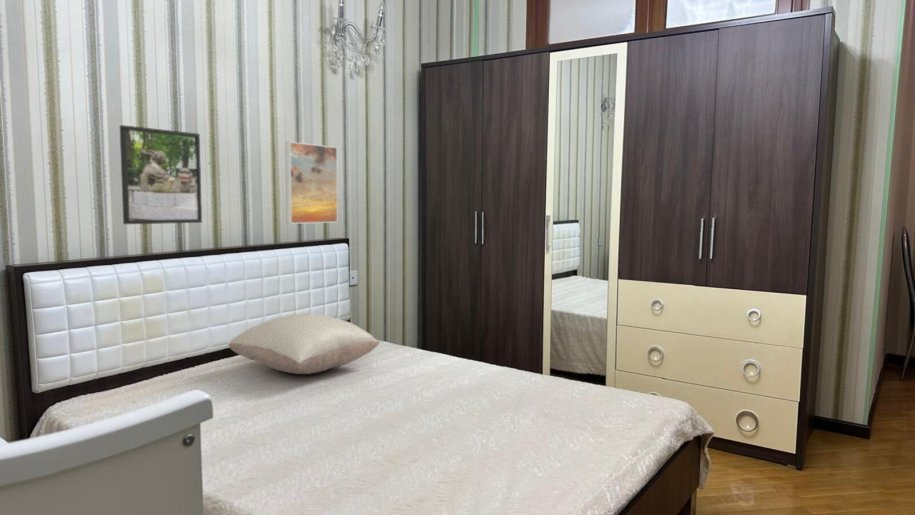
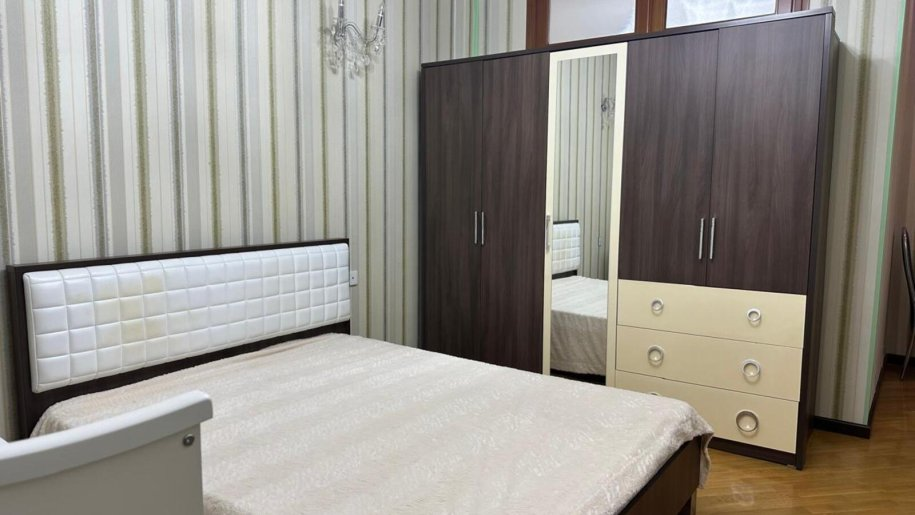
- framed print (163, 176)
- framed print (312, 184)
- pillow (305, 342)
